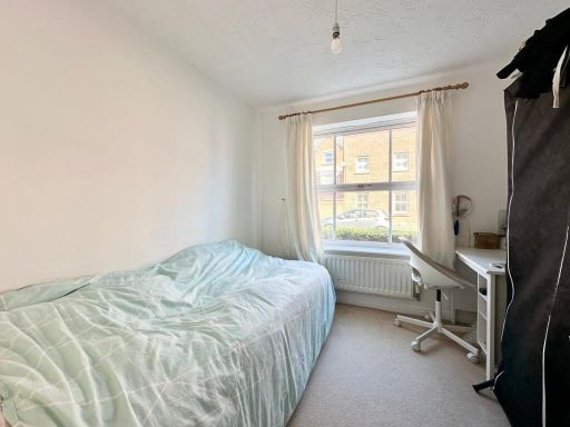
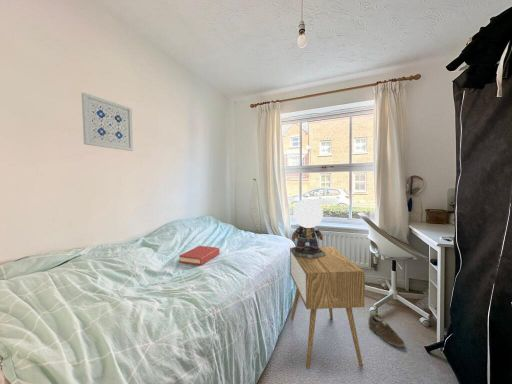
+ sneaker (384, 329)
+ nightstand (321, 298)
+ wall art (109, 124)
+ hardback book (200, 254)
+ table lamp (307, 225)
